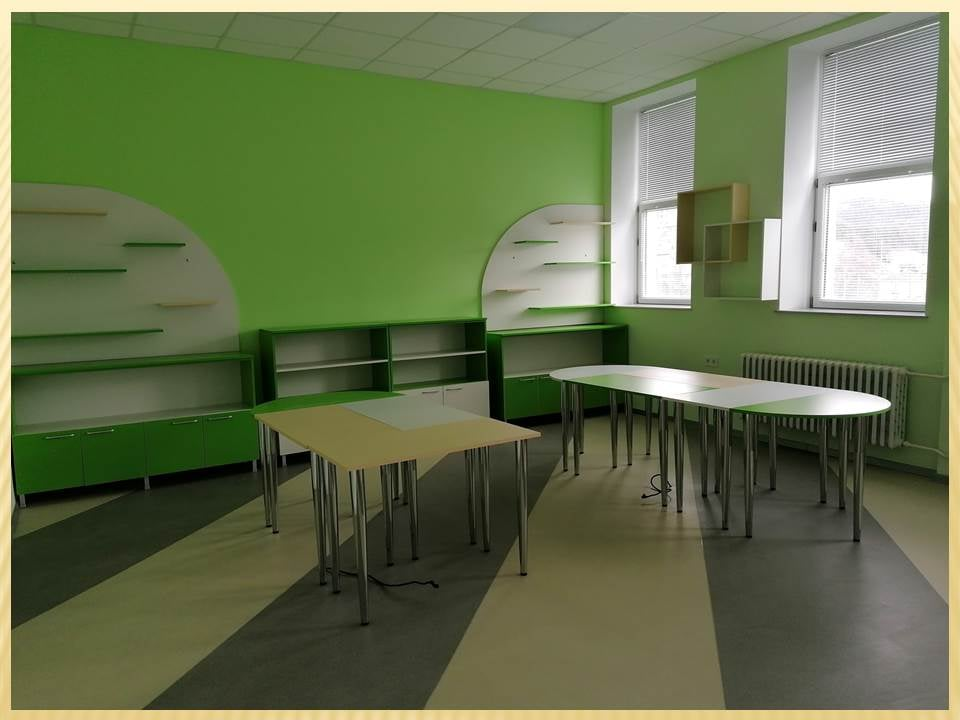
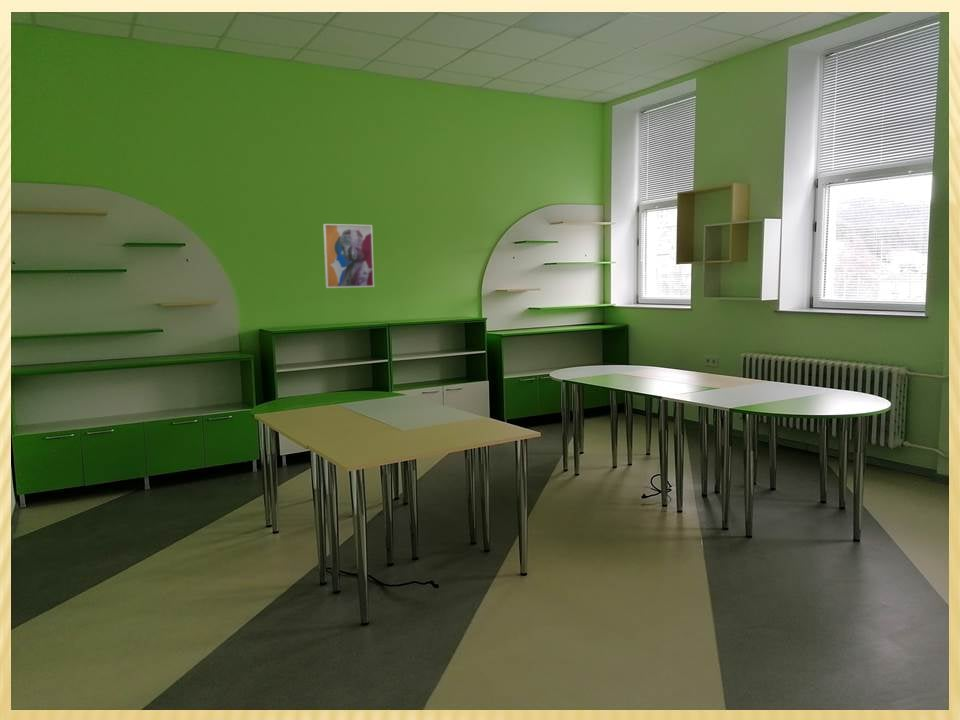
+ wall art (349, 256)
